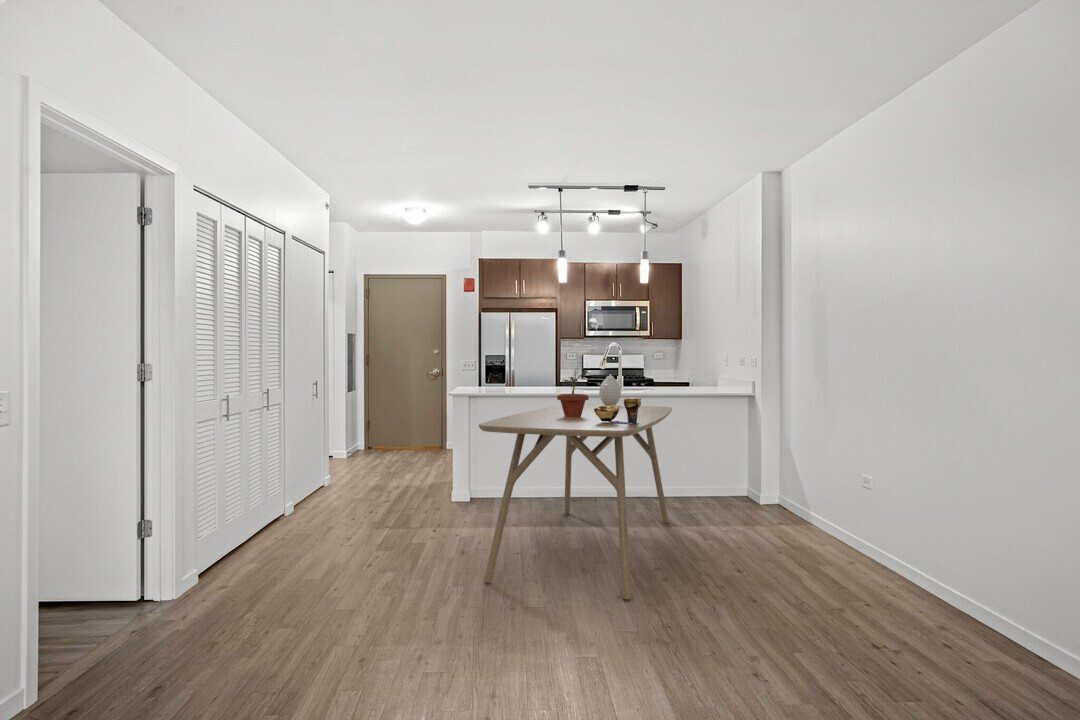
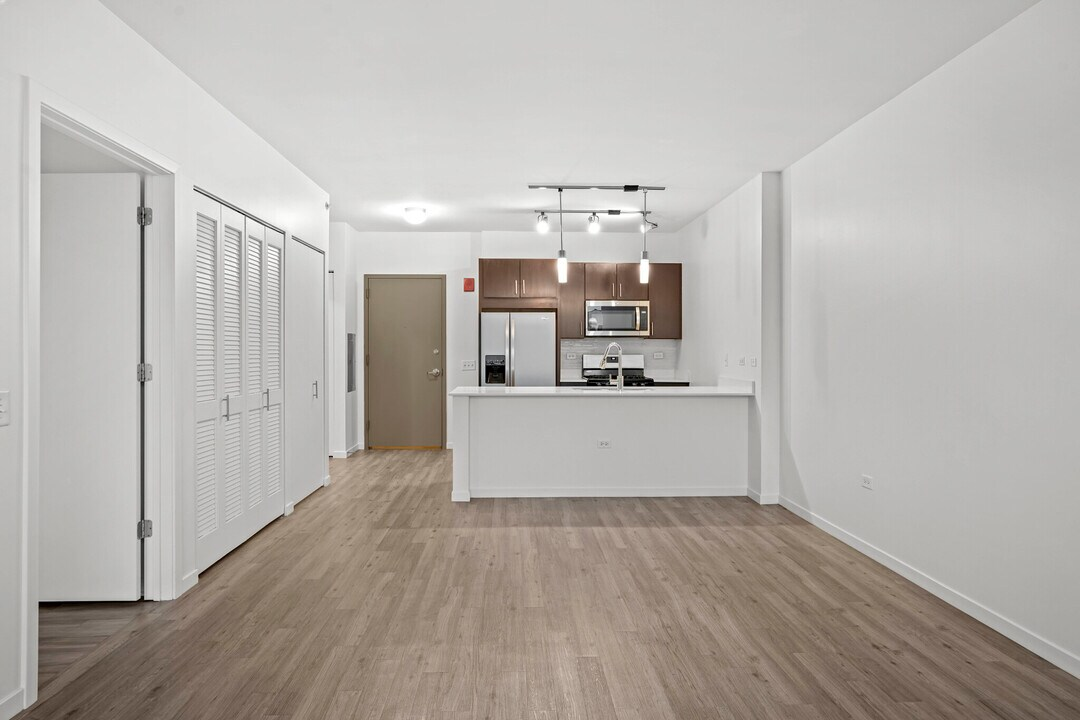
- dining table (602, 474)
- potted plant (573, 391)
- vase (610, 390)
- decorative bowl (617, 410)
